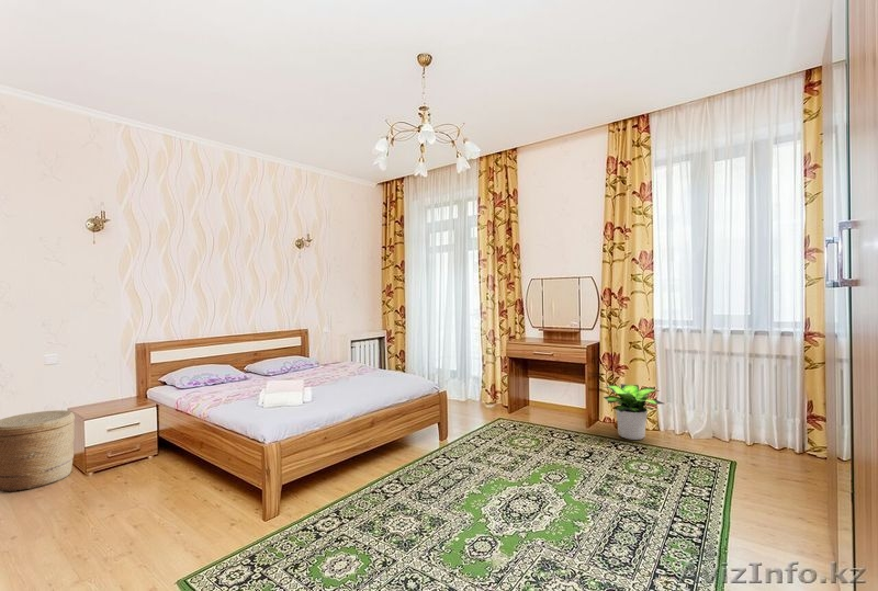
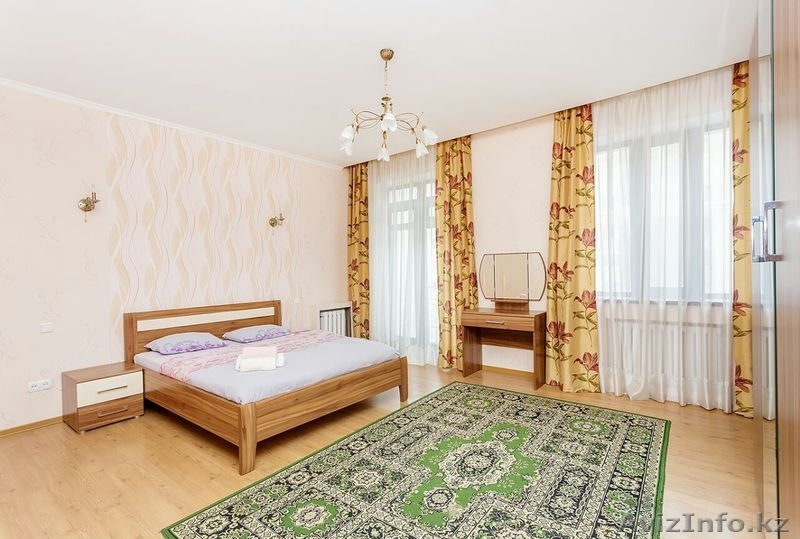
- potted plant (634, 412)
- woven basket (33, 448)
